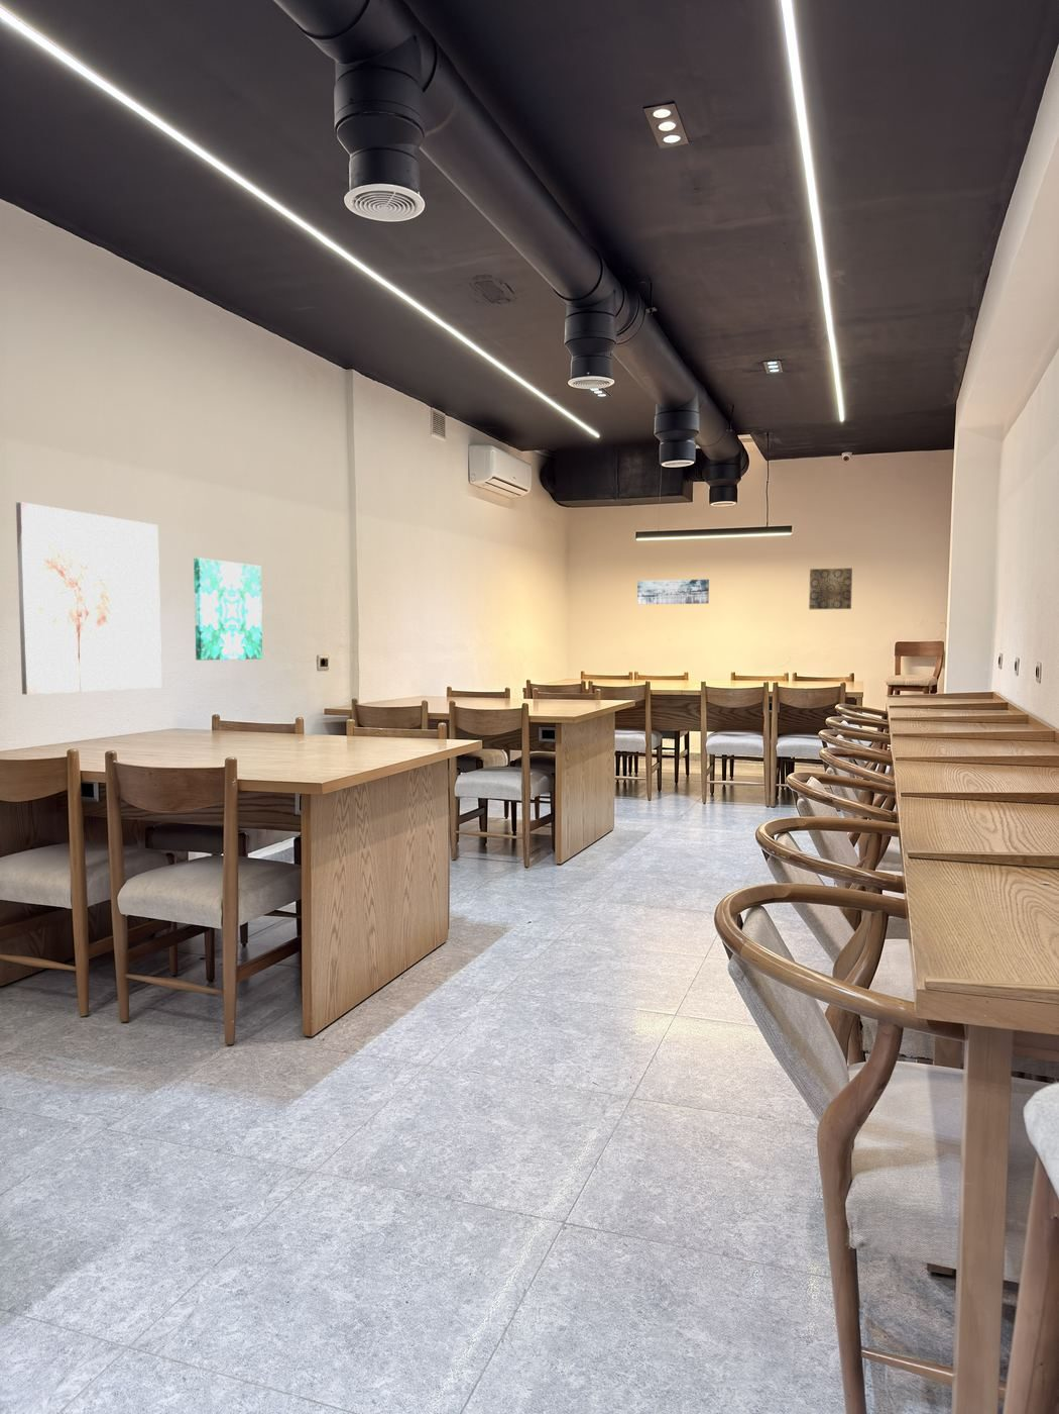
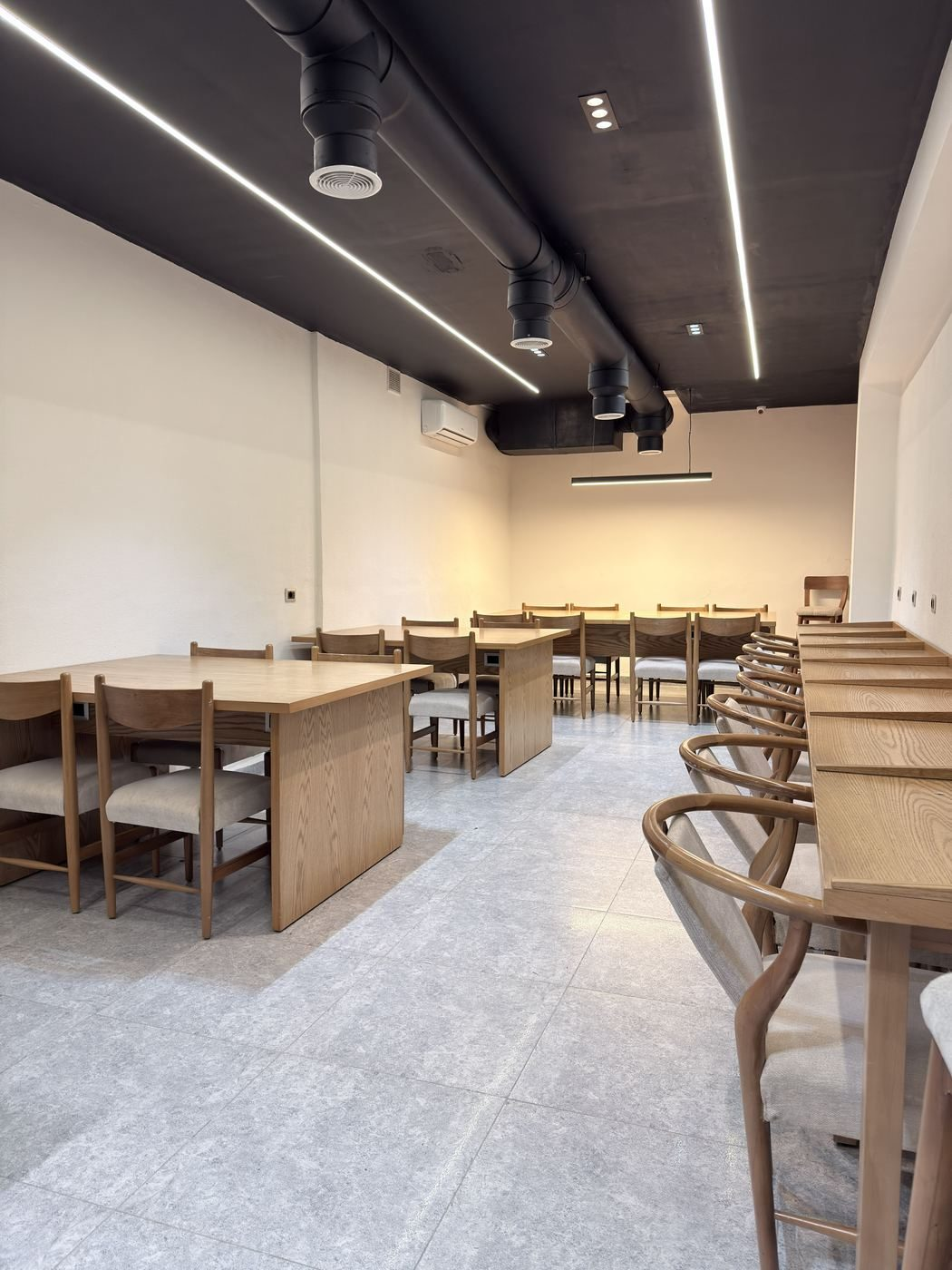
- wall art (229, 610)
- wall art (95, 603)
- wall art (673, 592)
- wall art (830, 589)
